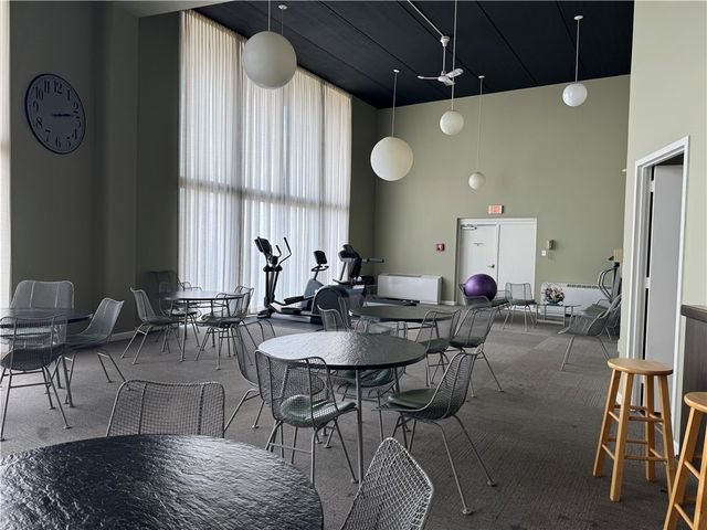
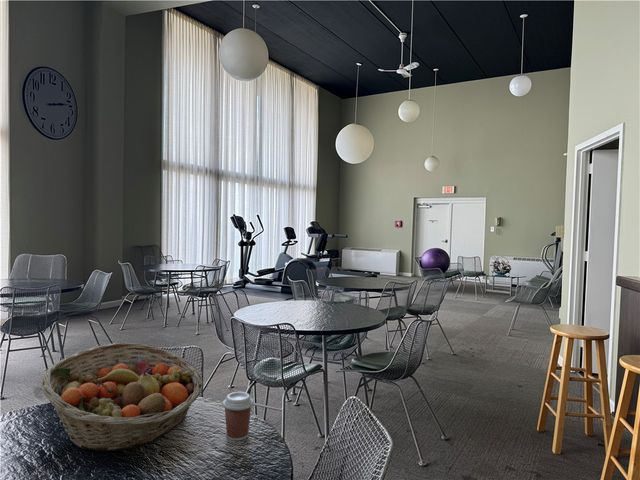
+ fruit basket (128, 390)
+ coffee cup (237, 415)
